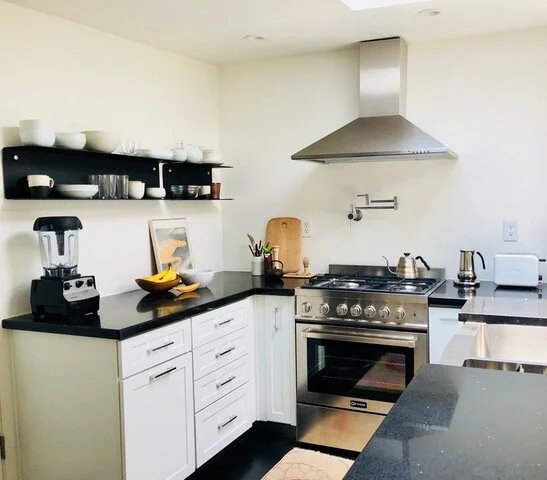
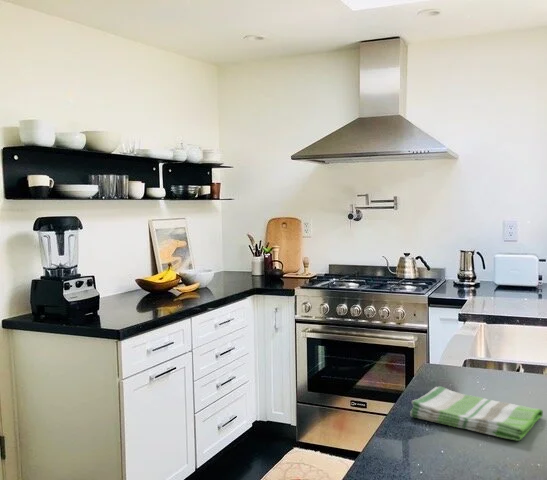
+ dish towel (475, 408)
